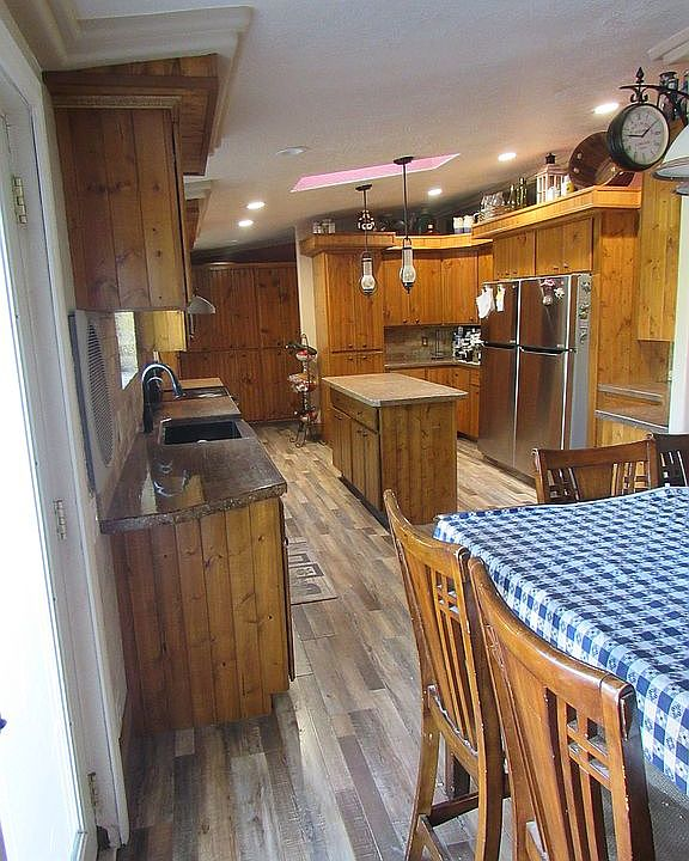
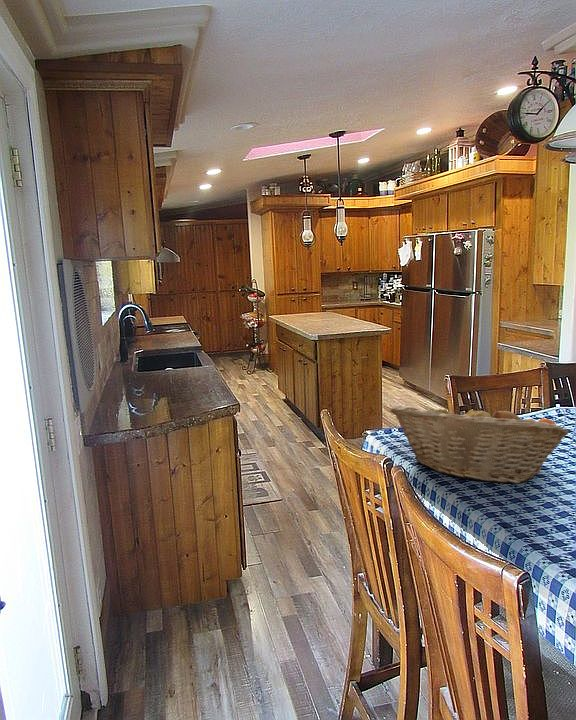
+ fruit basket (473, 432)
